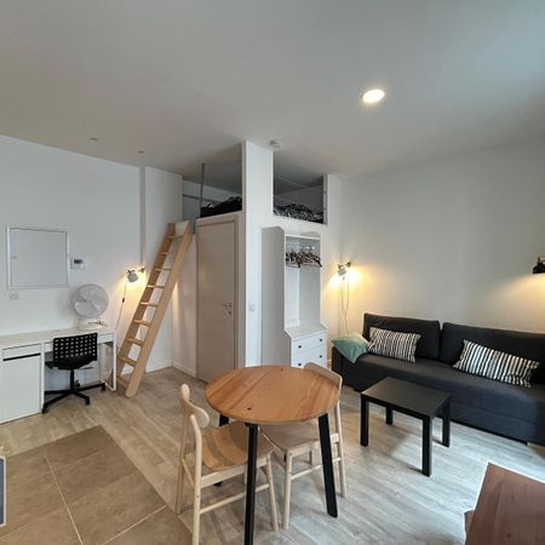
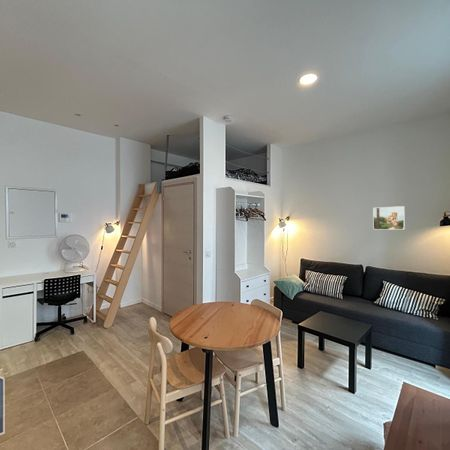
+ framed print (388, 218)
